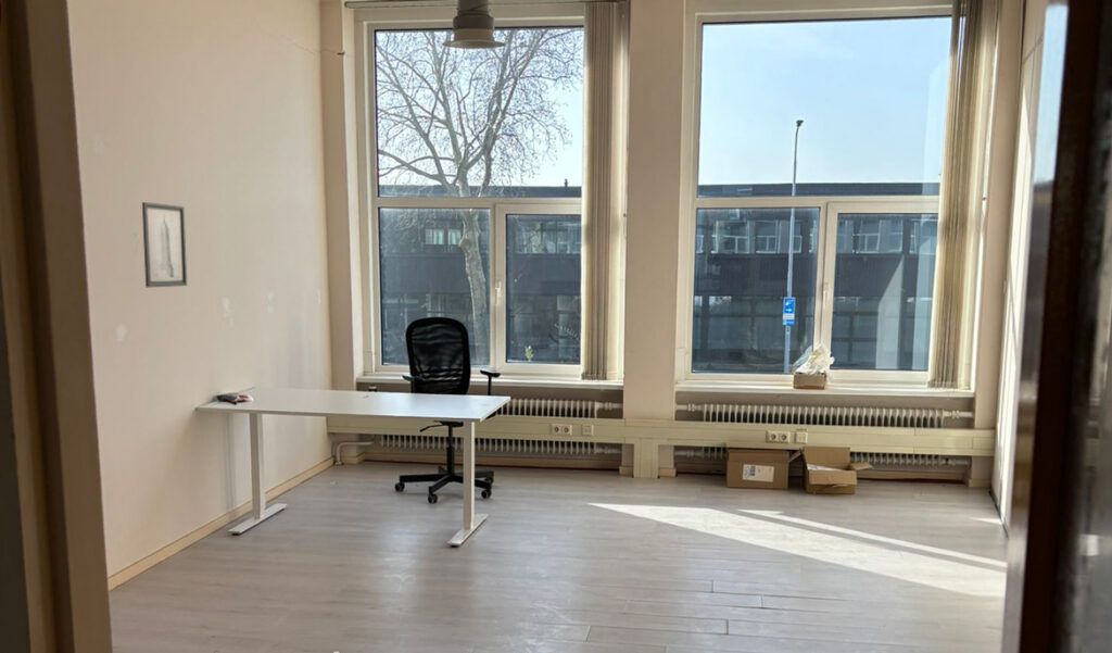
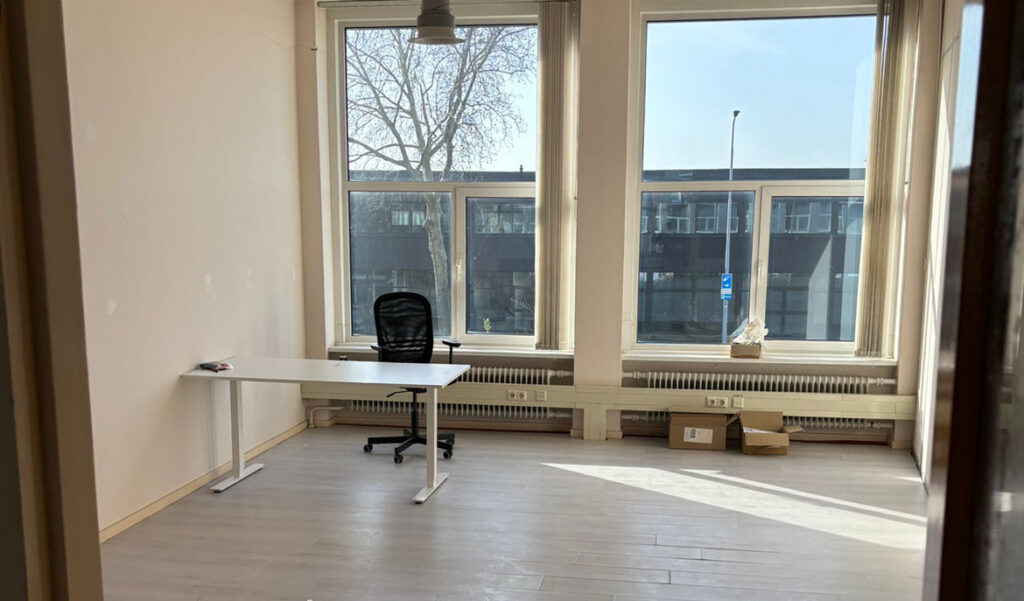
- wall art (165, 246)
